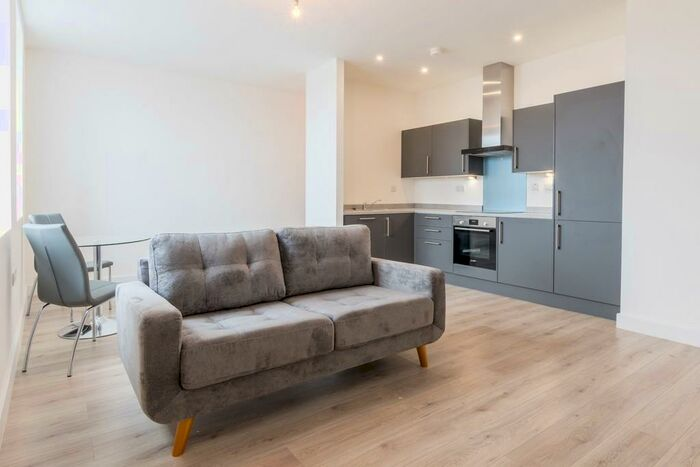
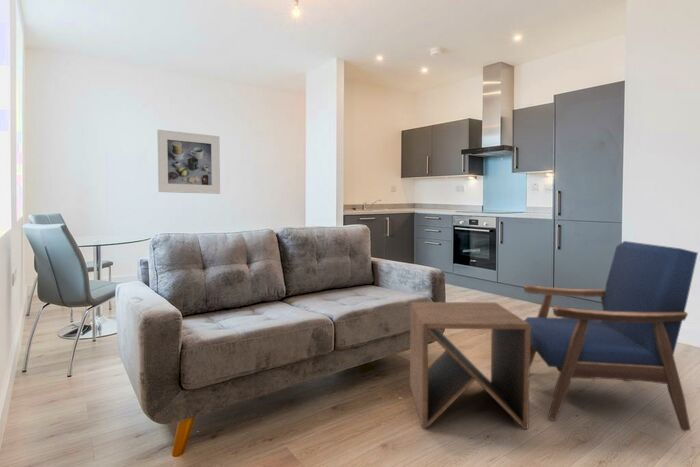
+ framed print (190, 163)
+ armchair (596, 321)
+ side table (463, 358)
